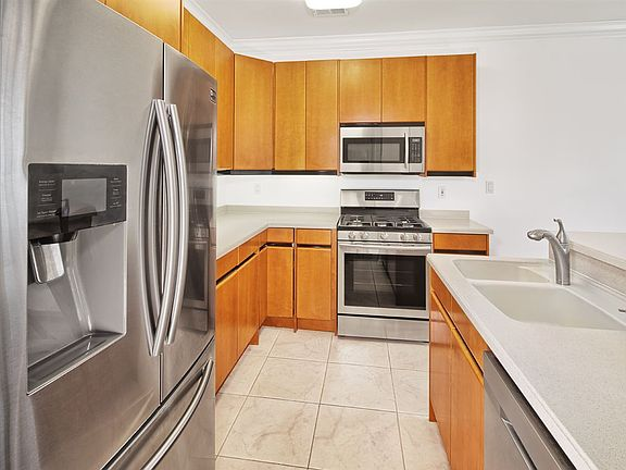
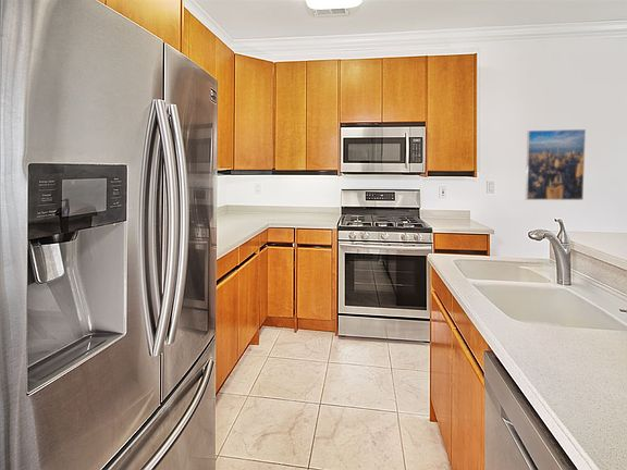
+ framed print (554, 164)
